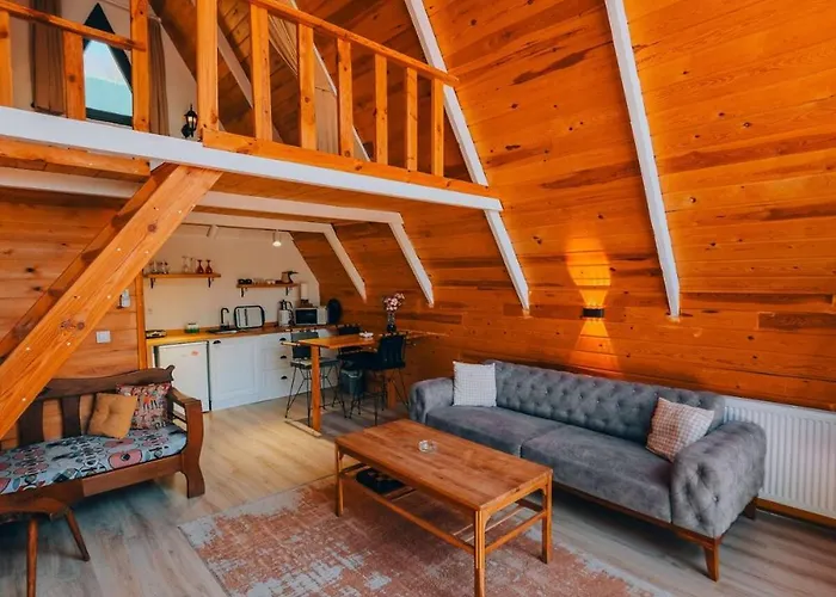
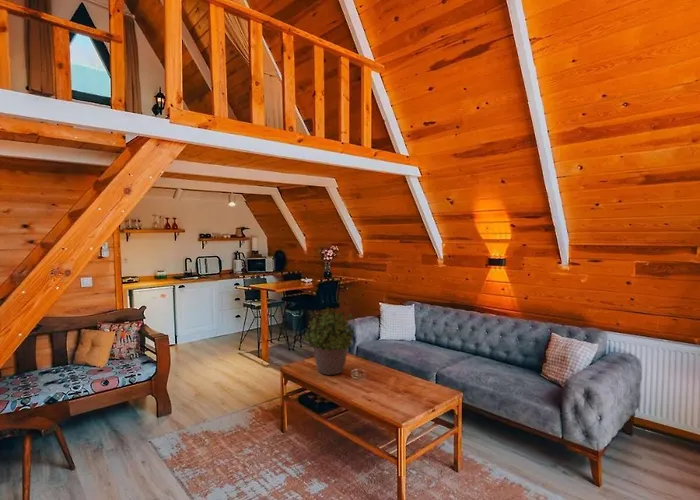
+ potted plant (329, 339)
